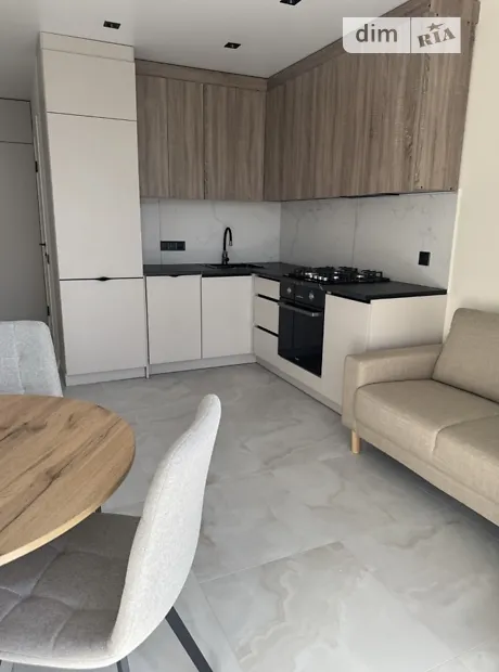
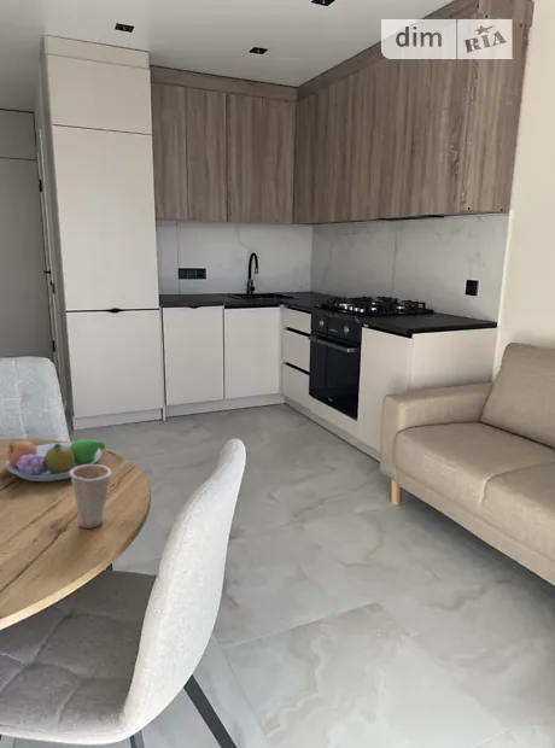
+ cup (92, 496)
+ fruit bowl (57, 450)
